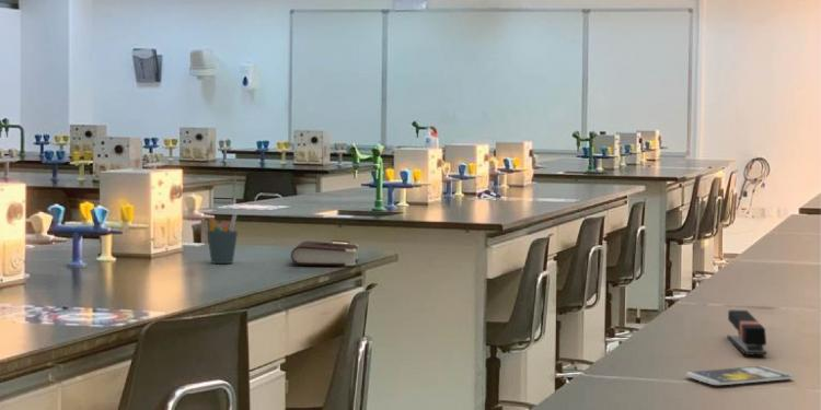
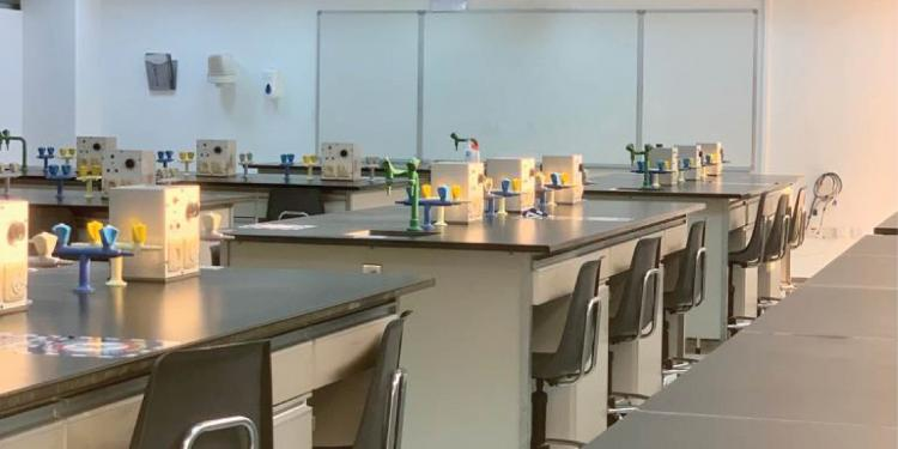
- smartphone (739, 375)
- stapler (745, 331)
- book (325, 253)
- pen holder (221, 237)
